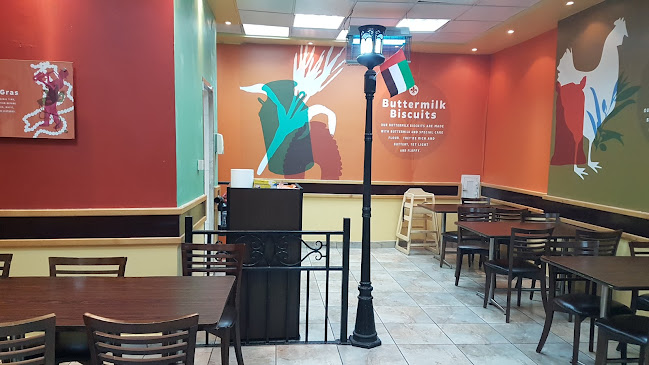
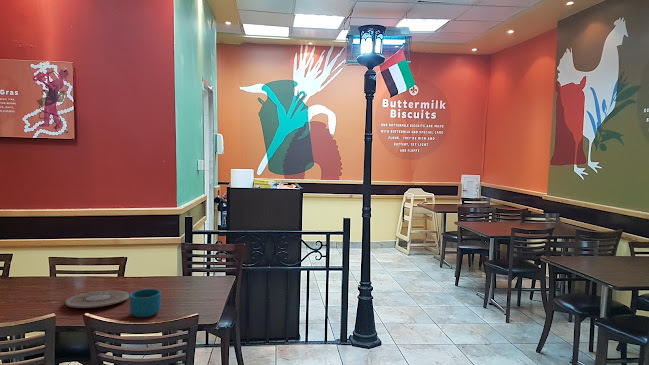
+ cup (147, 301)
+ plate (98, 298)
